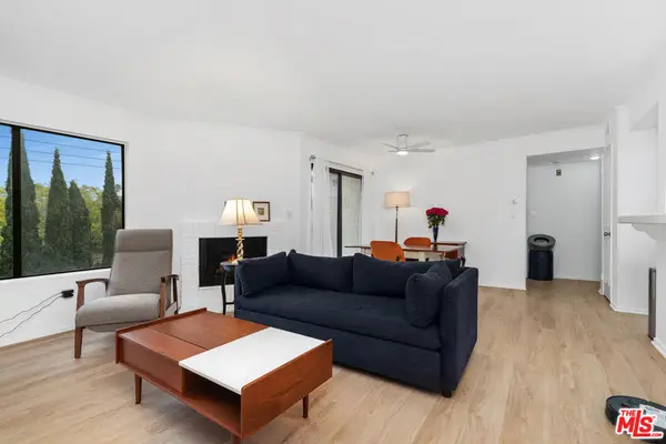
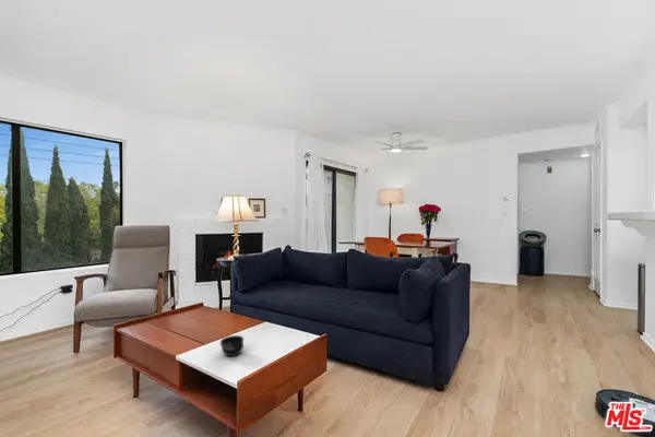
+ mug (230, 345)
